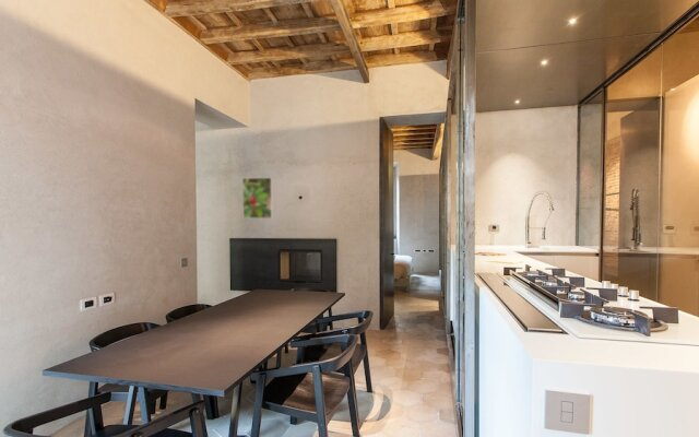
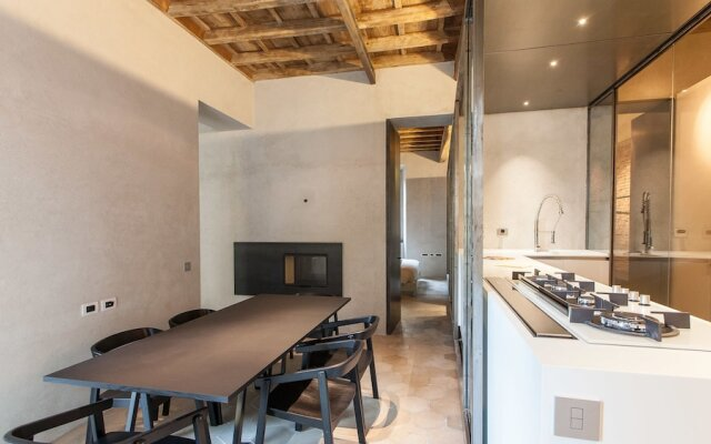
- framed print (257, 198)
